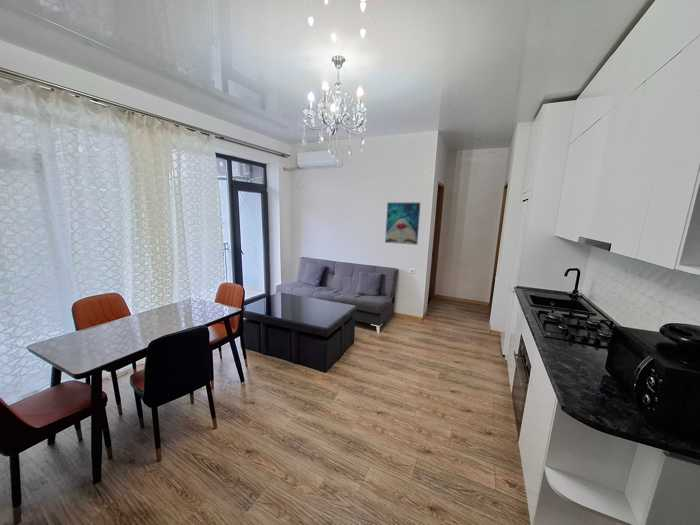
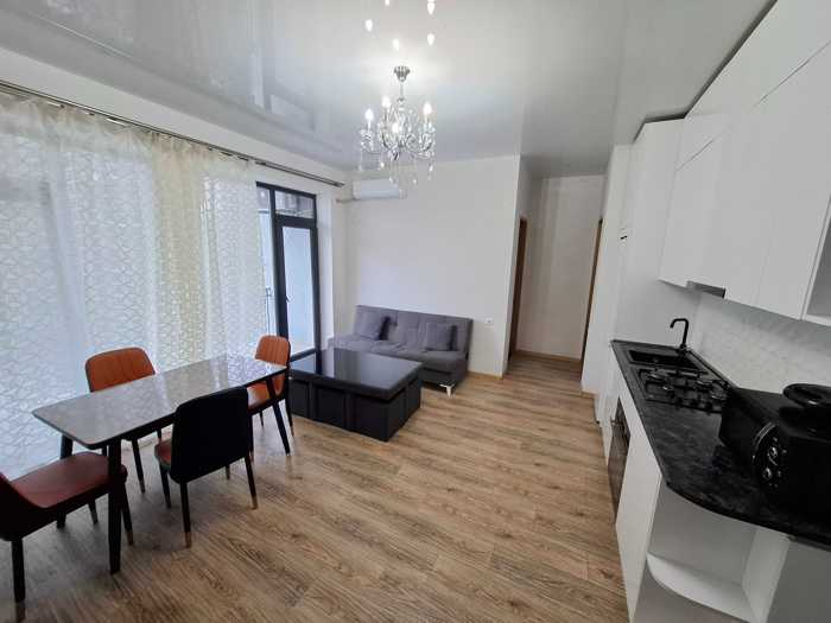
- wall art (402, 223)
